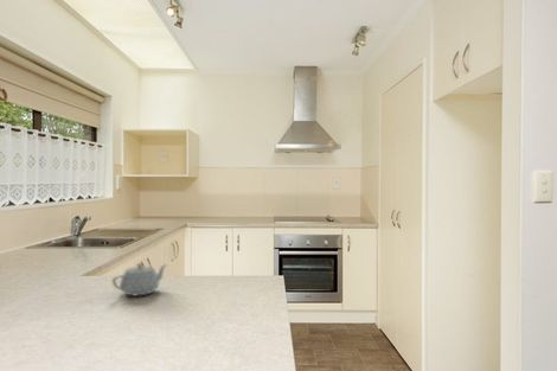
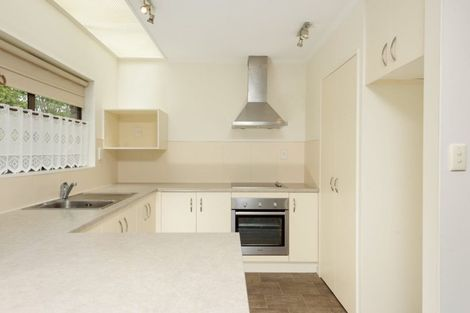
- teapot (141, 277)
